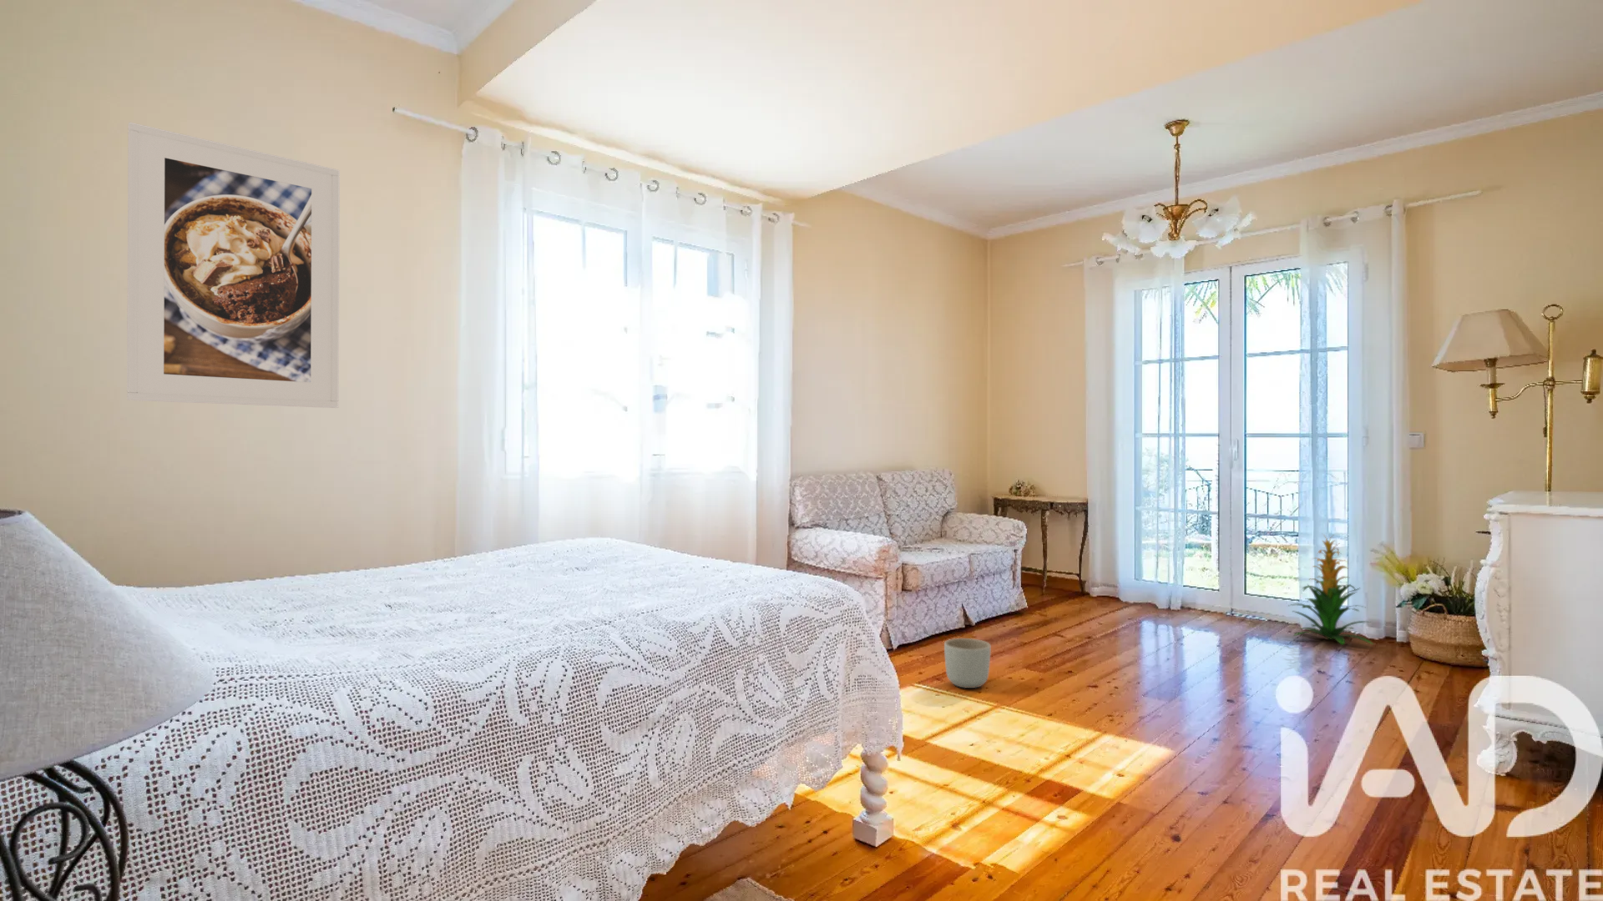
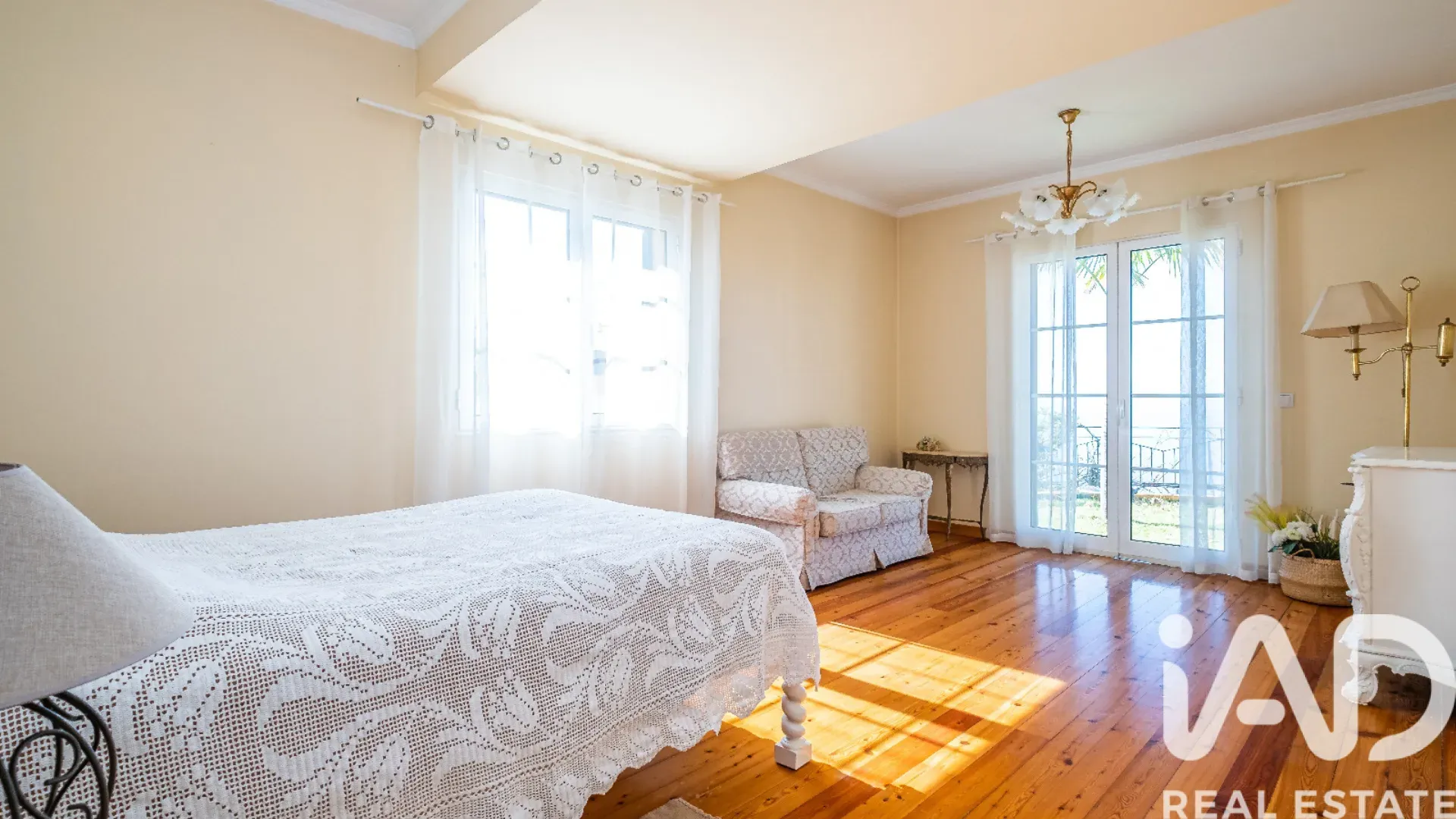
- indoor plant (1330, 585)
- planter (967, 664)
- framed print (241, 276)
